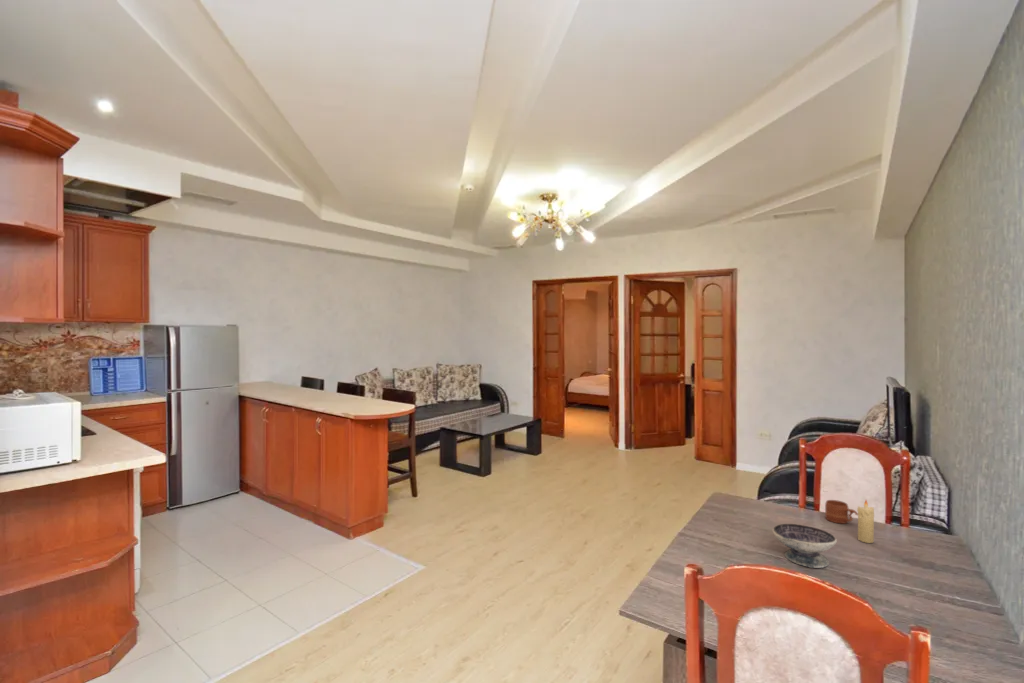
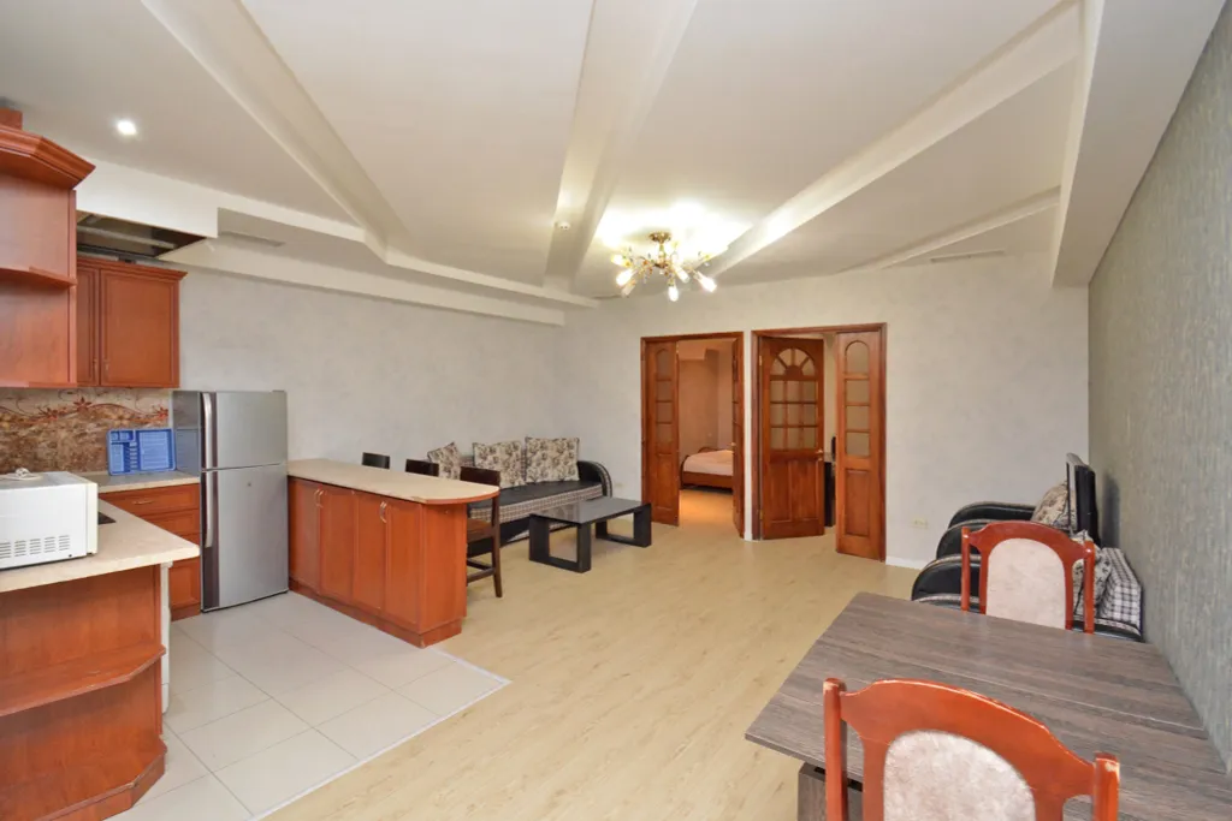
- mug (841, 513)
- candle (865, 519)
- bowl (803, 544)
